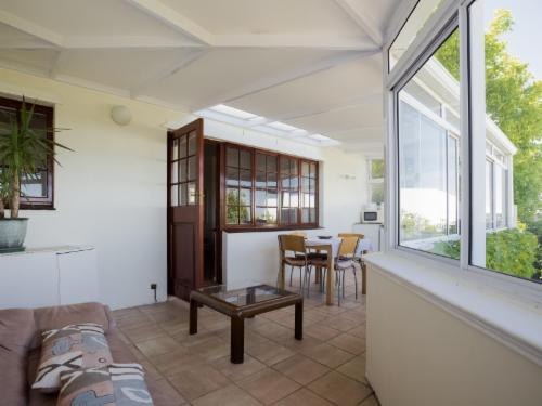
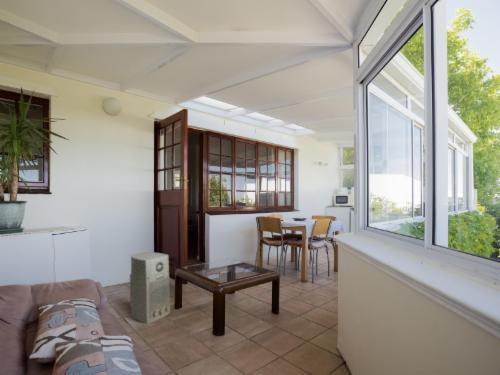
+ air purifier (148, 285)
